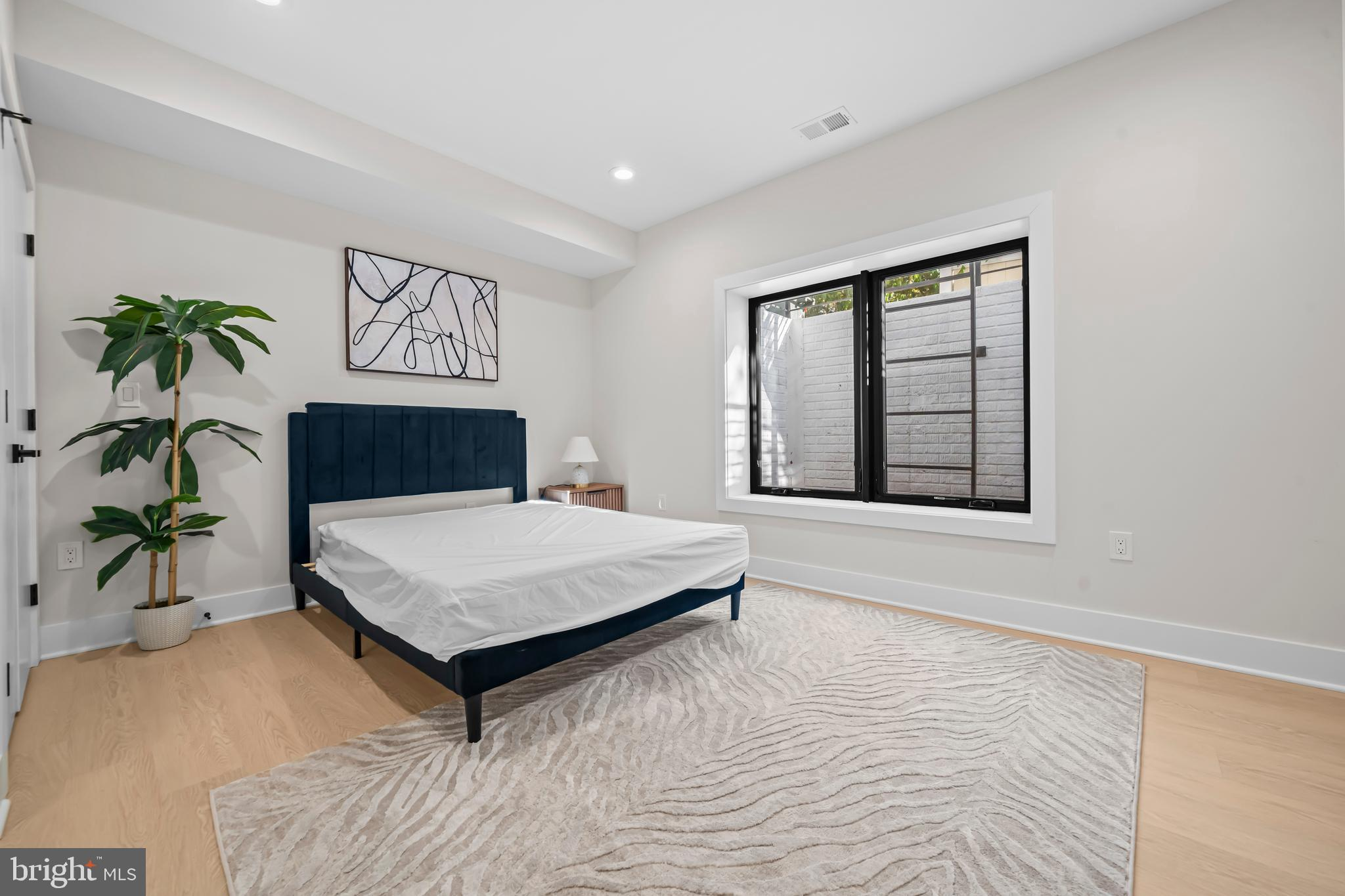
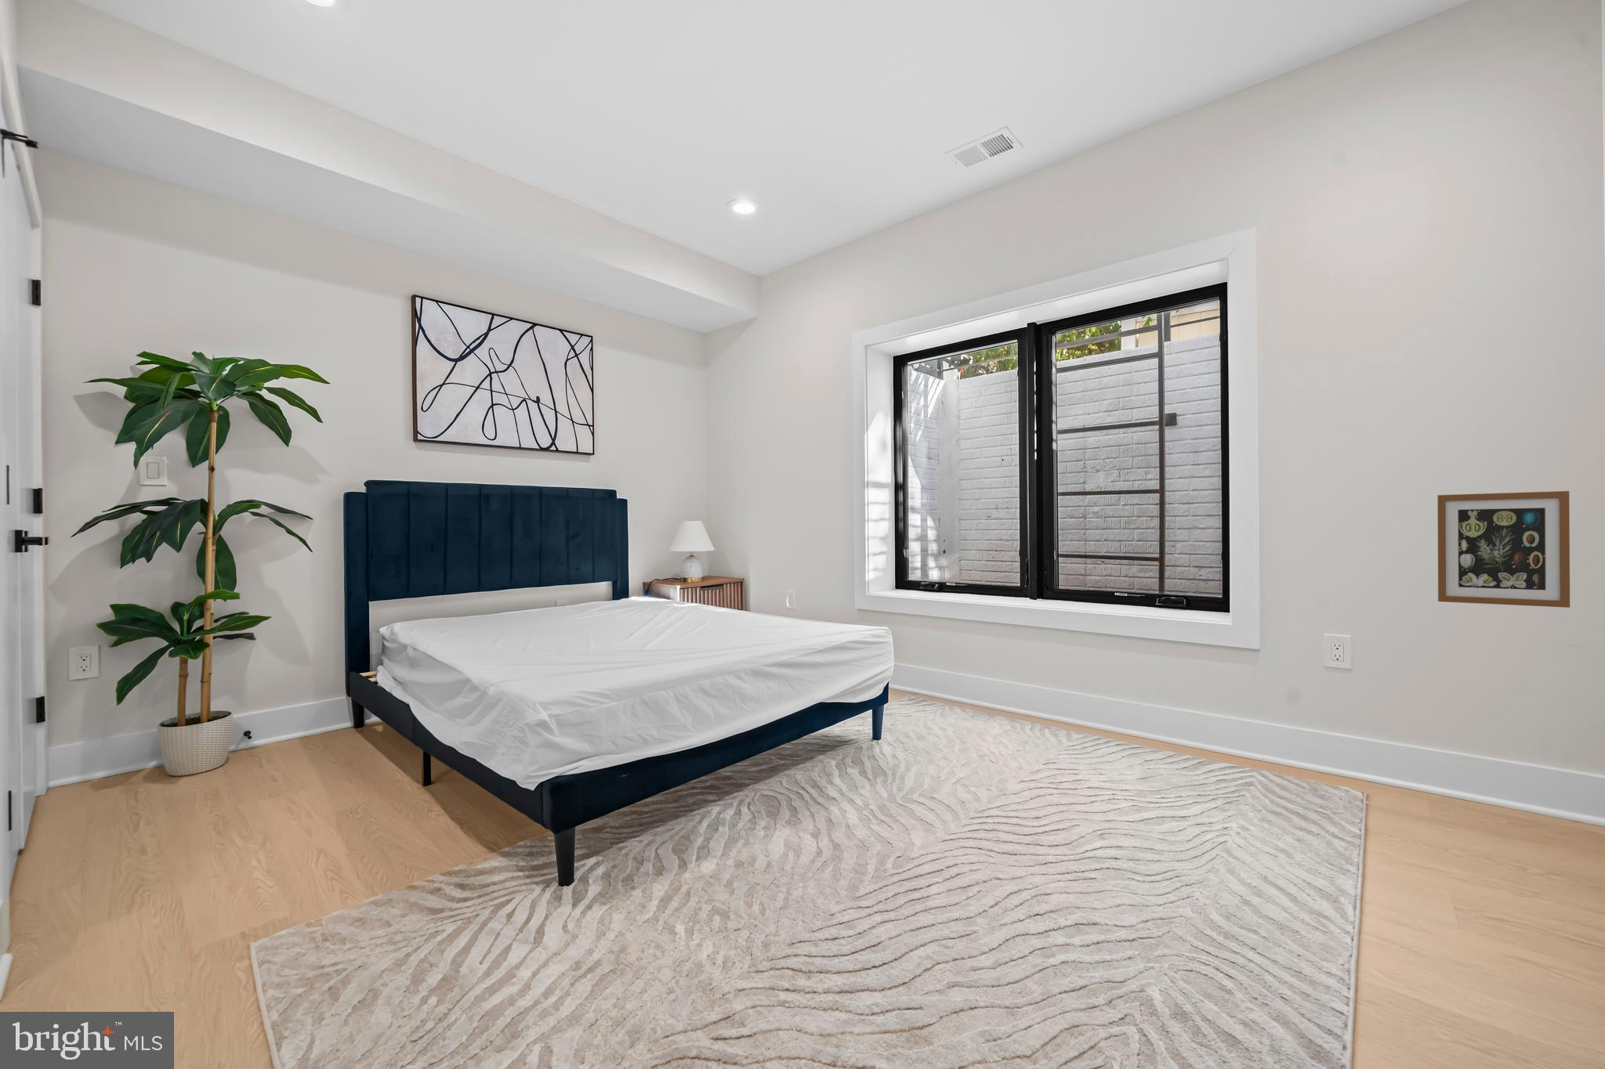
+ wall art (1500, 548)
